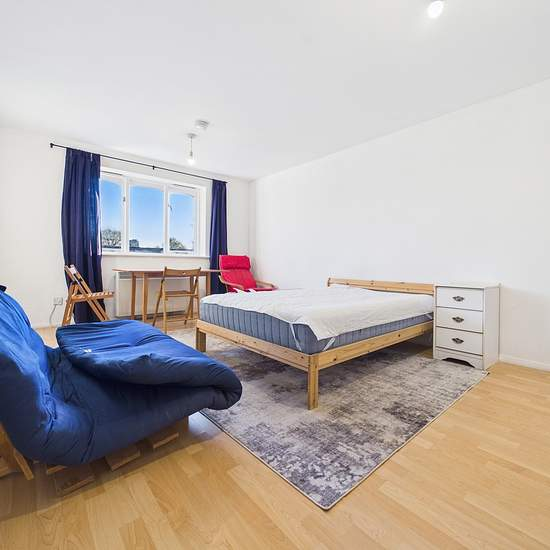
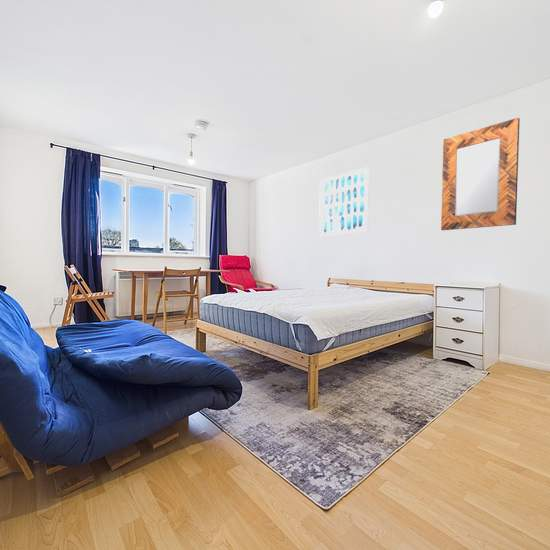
+ home mirror (477, 179)
+ wall art (342, 204)
